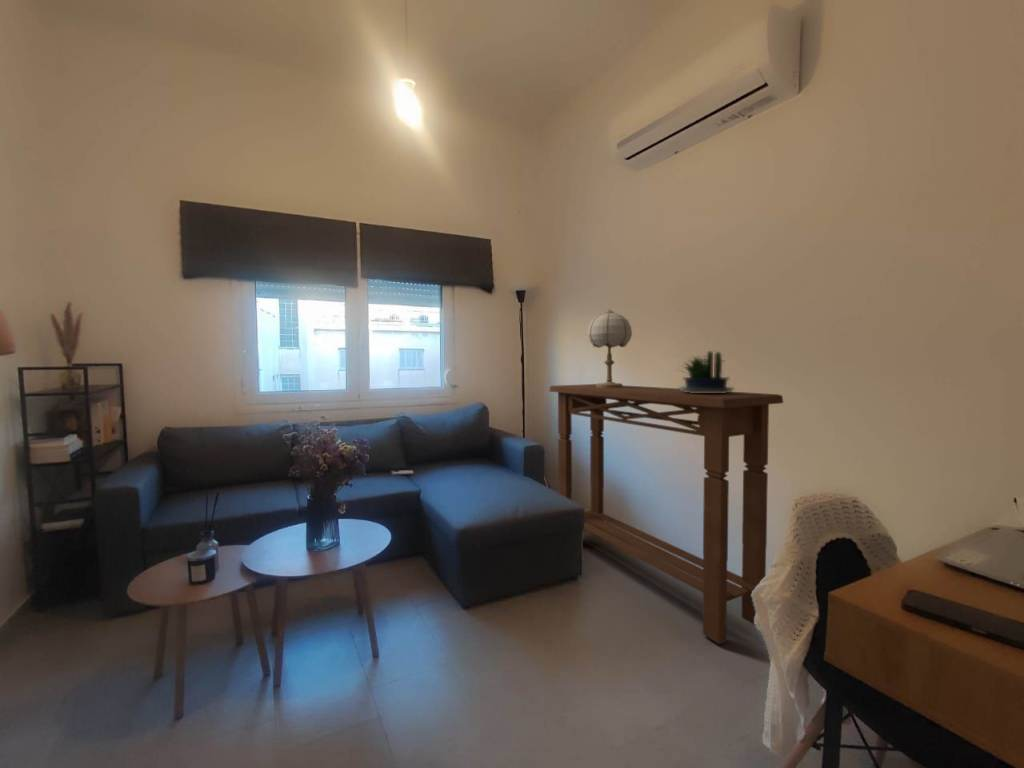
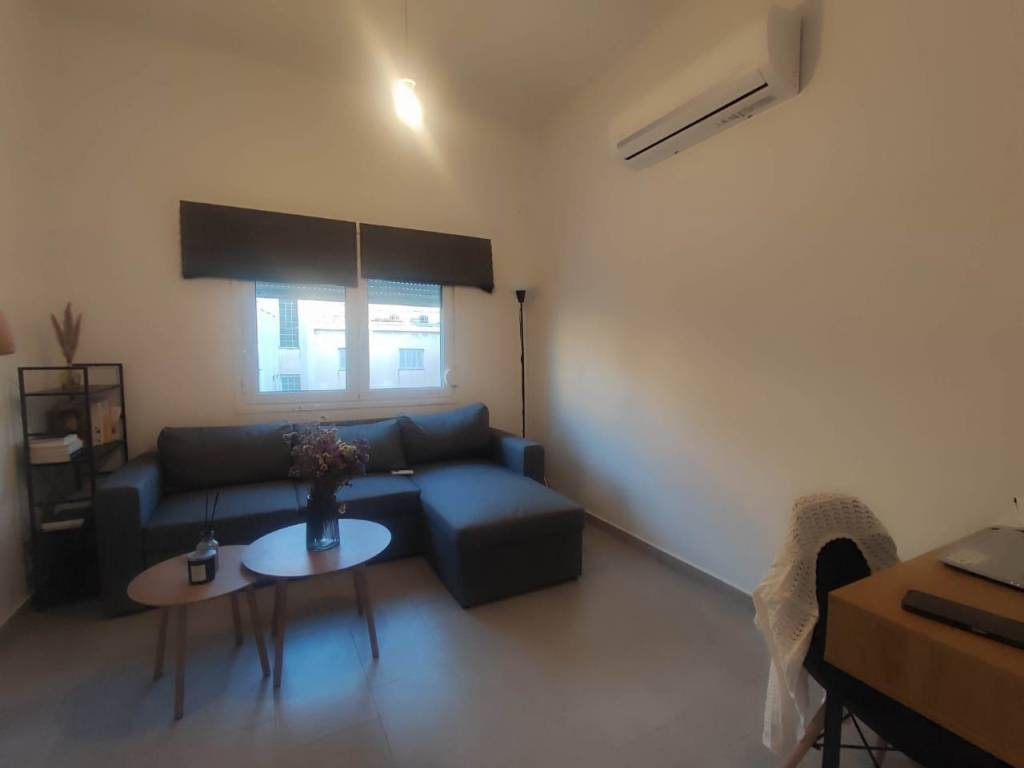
- table lamp (609, 347)
- potted plant (703, 371)
- console table (603, 483)
